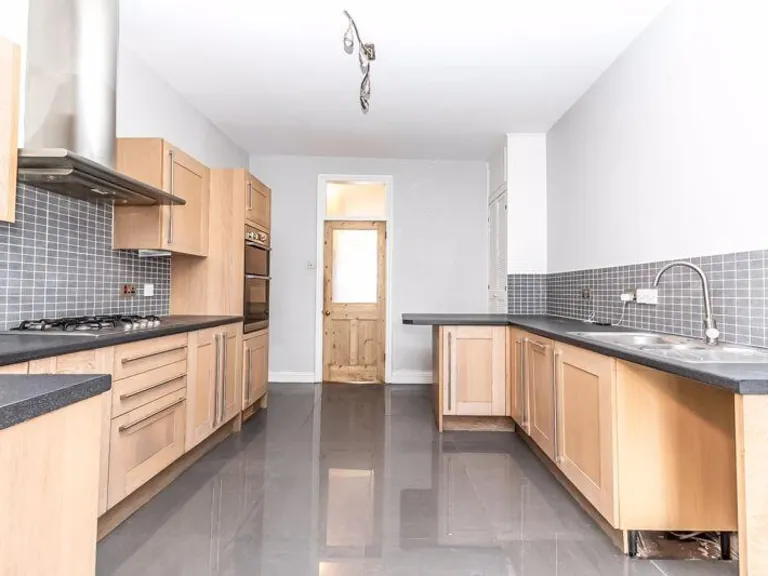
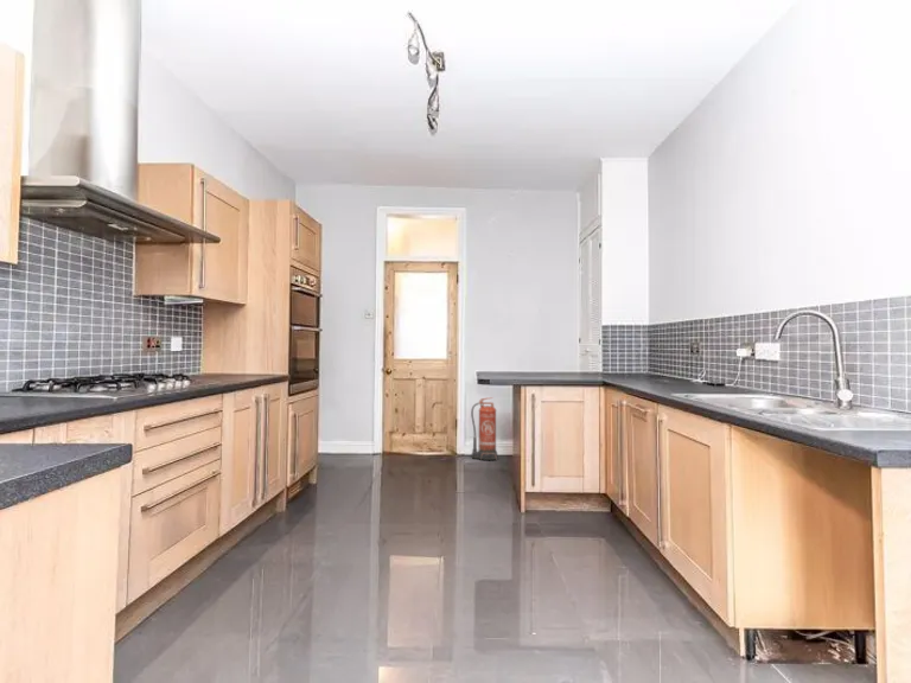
+ fire extinguisher (484, 427)
